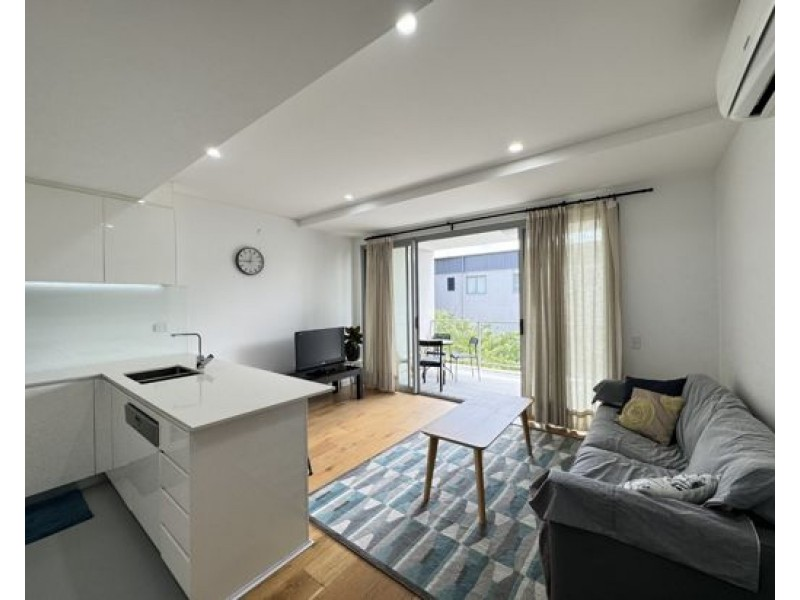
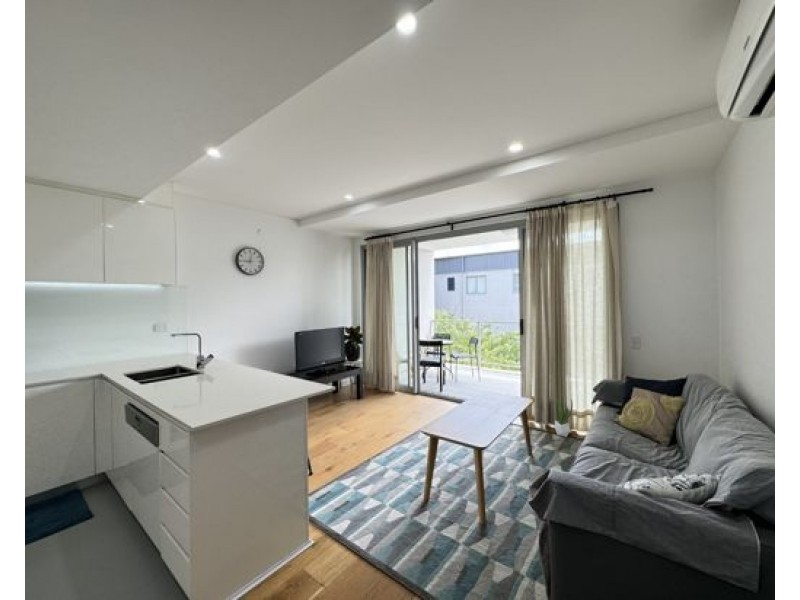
+ potted plant (563, 416)
